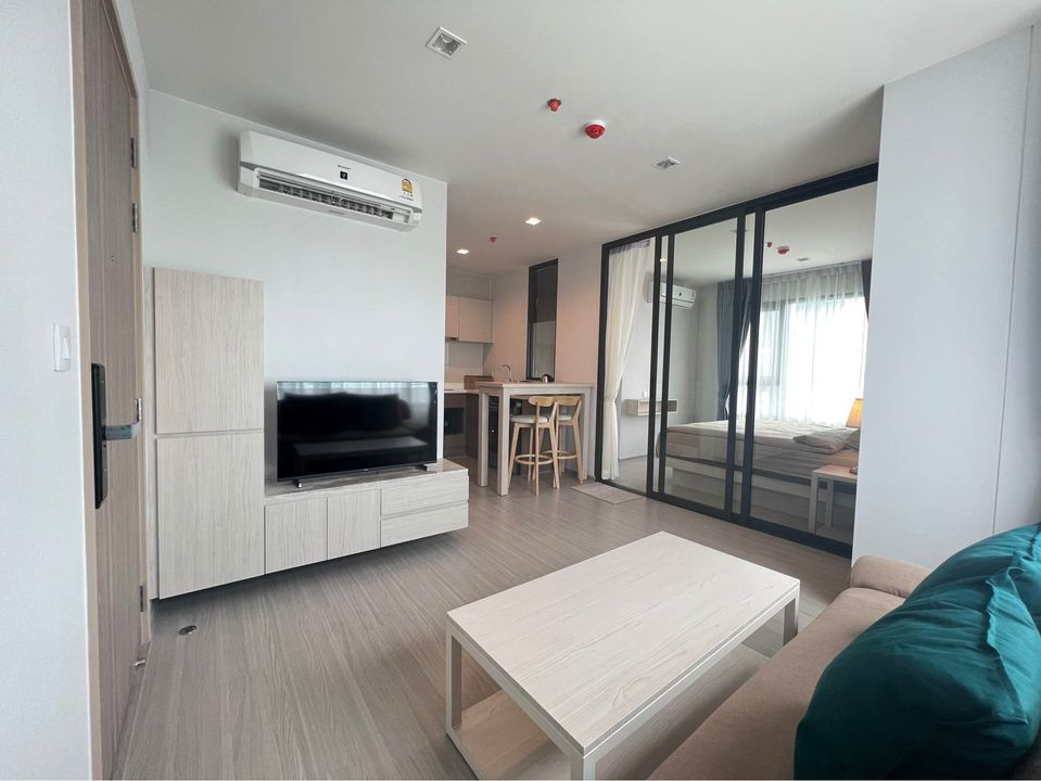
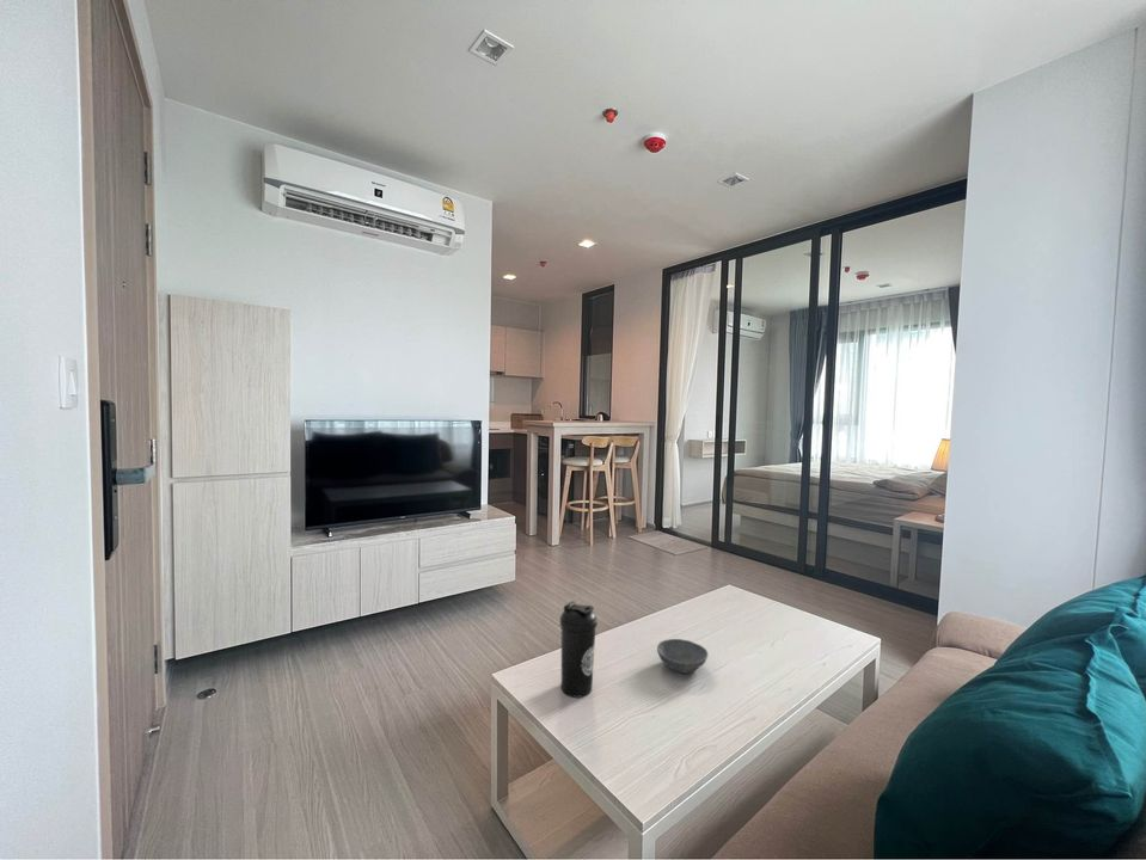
+ bowl (681, 657)
+ water bottle (577, 646)
